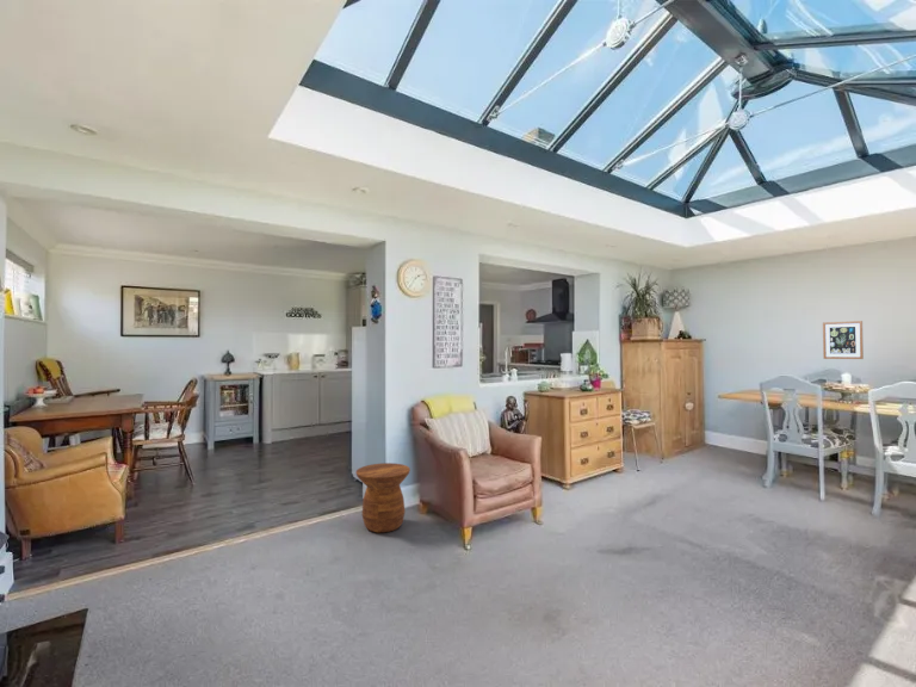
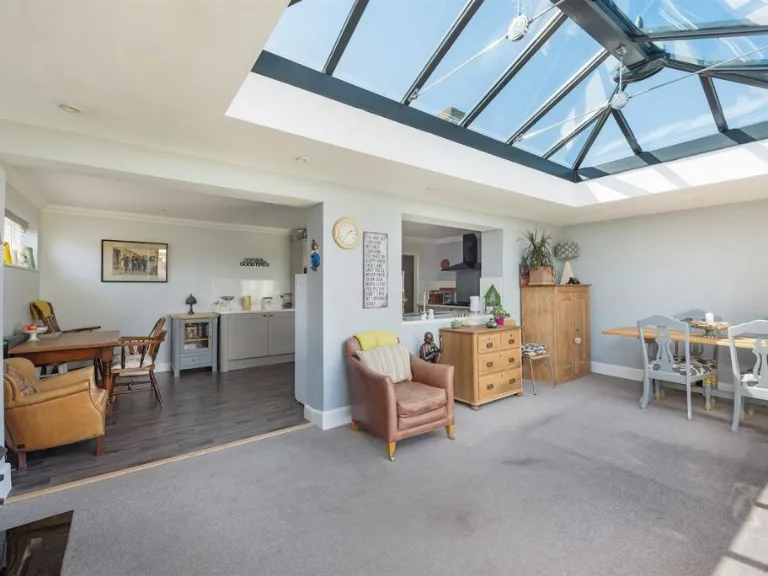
- wall art (842, 340)
- side table (383, 497)
